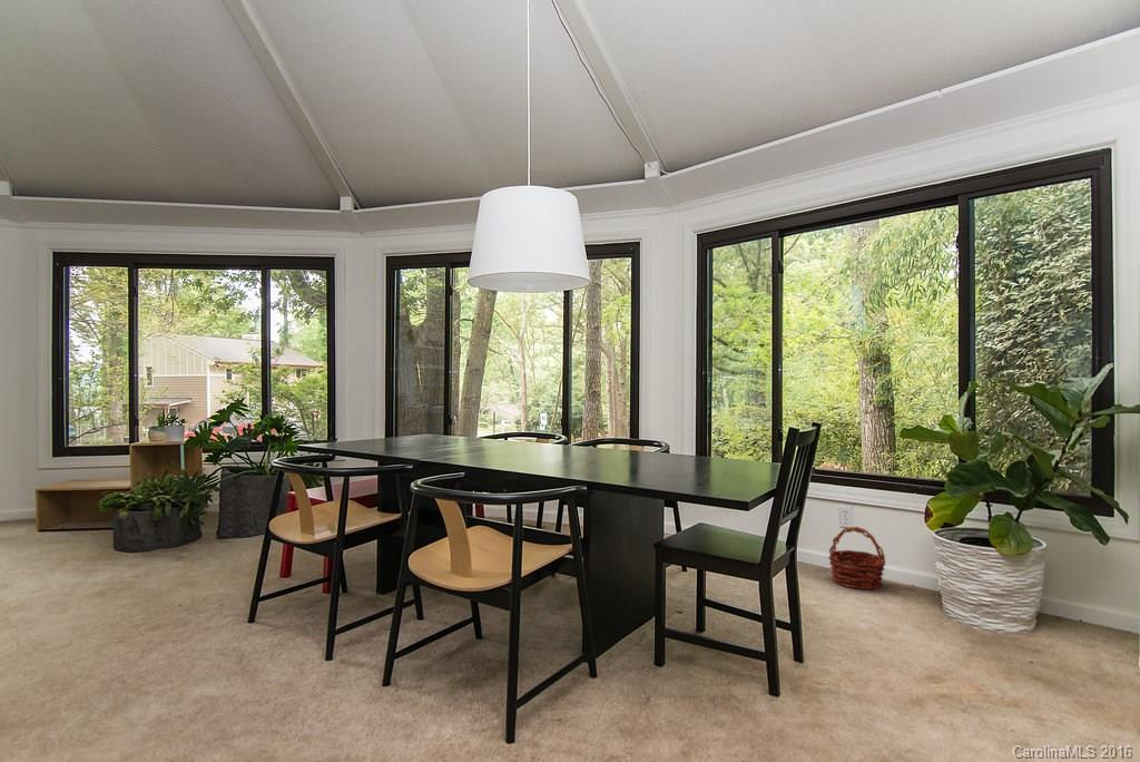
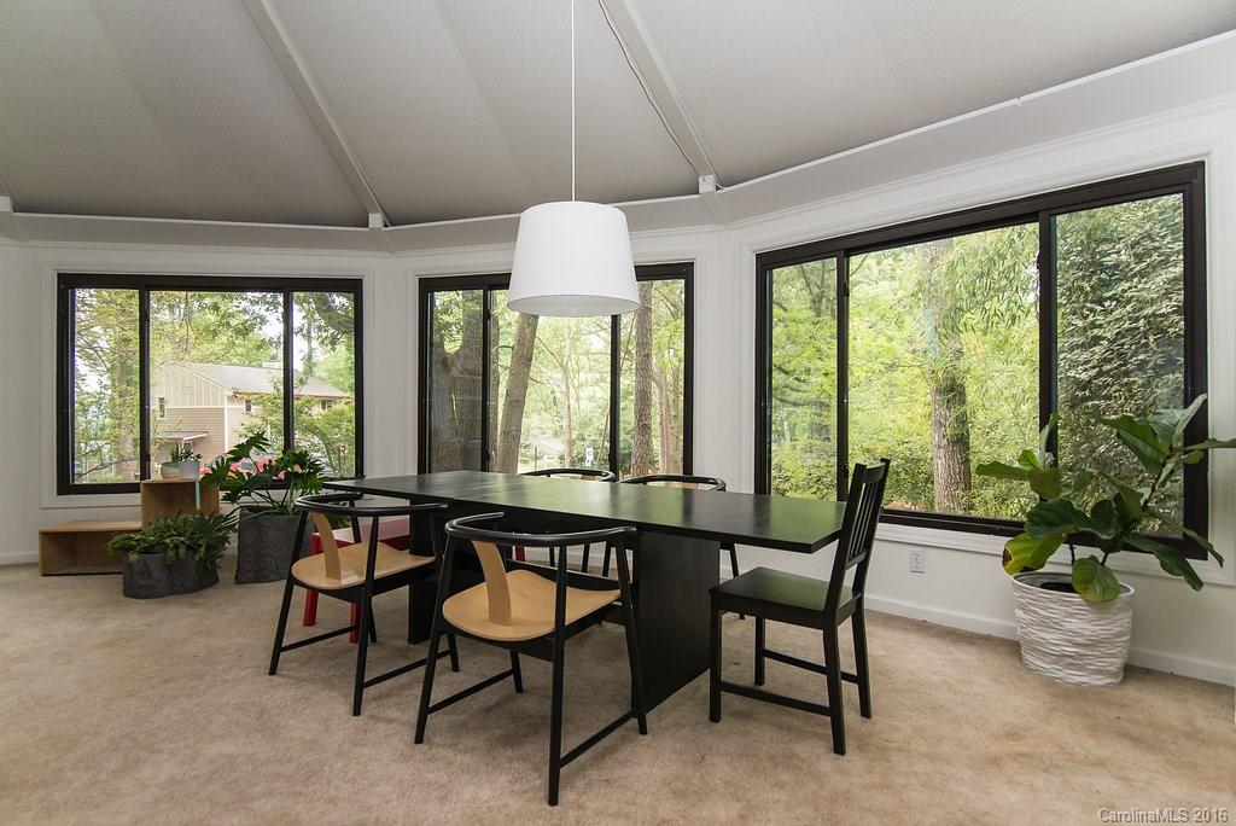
- basket (856, 554)
